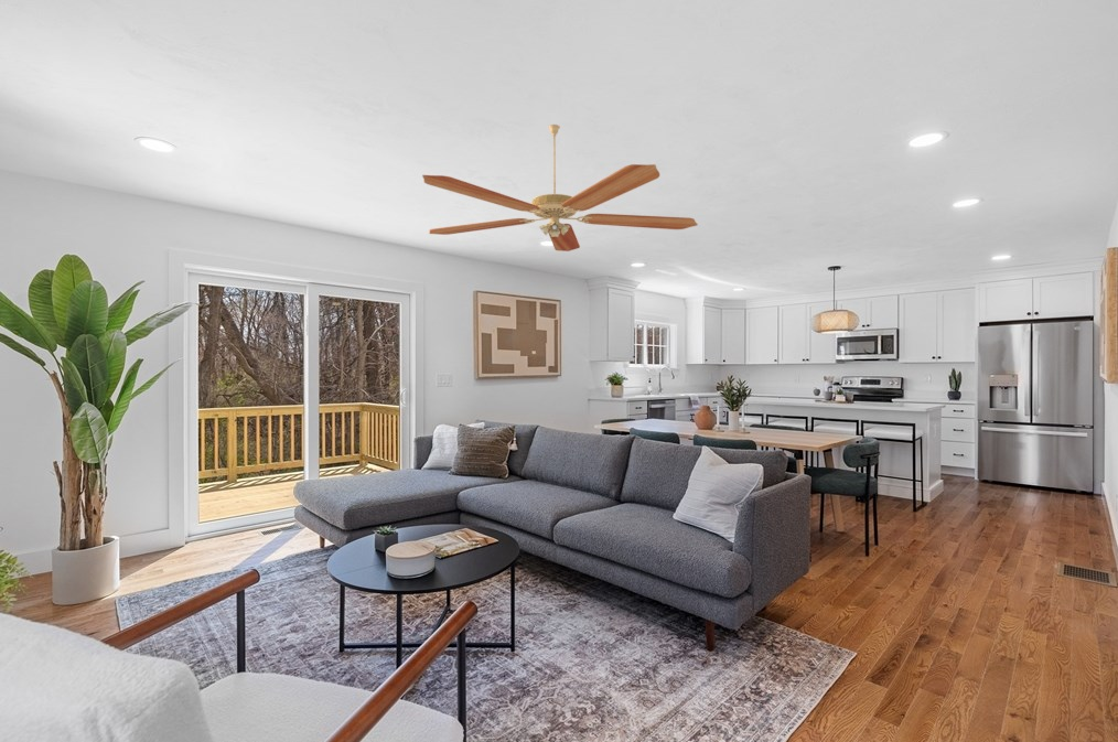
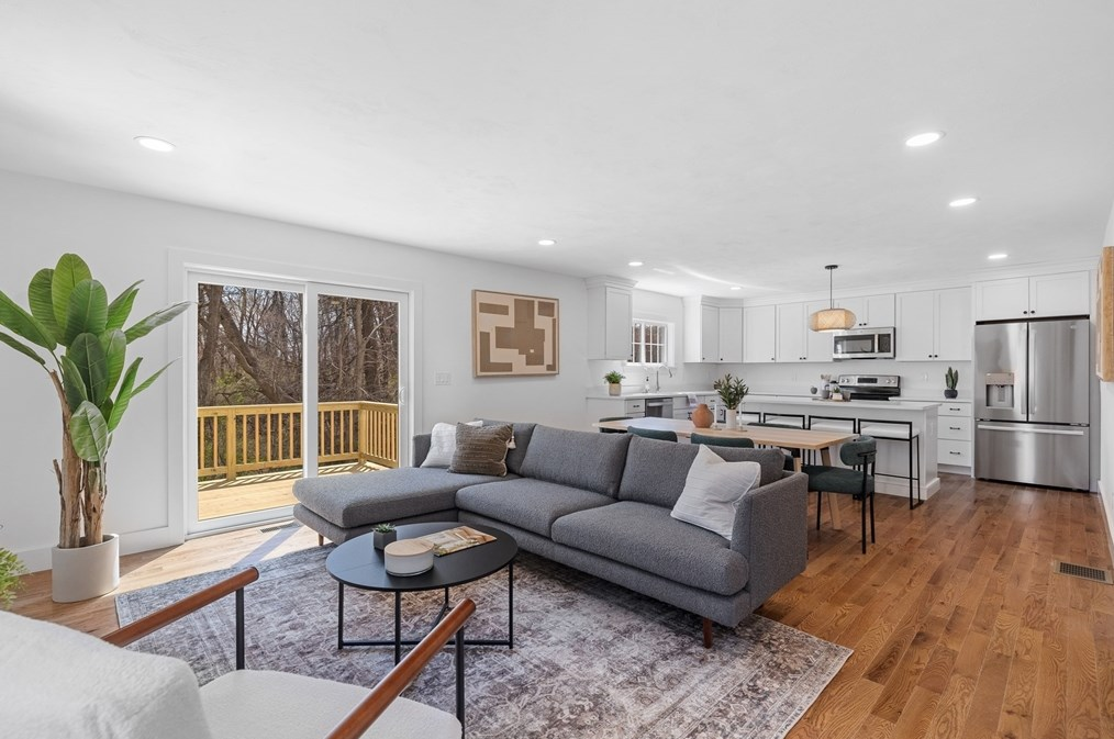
- ceiling fan (555, 184)
